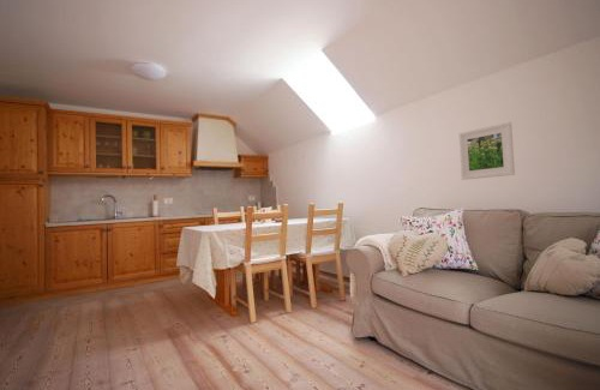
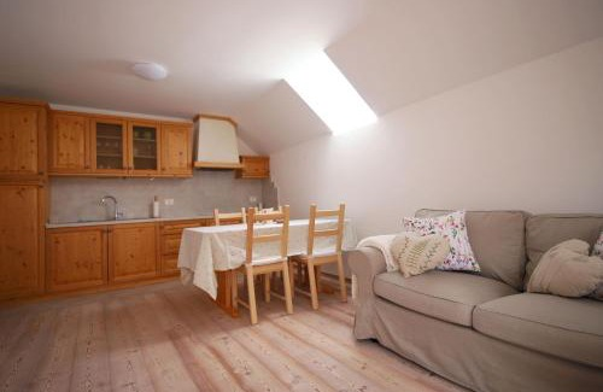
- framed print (485, 152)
